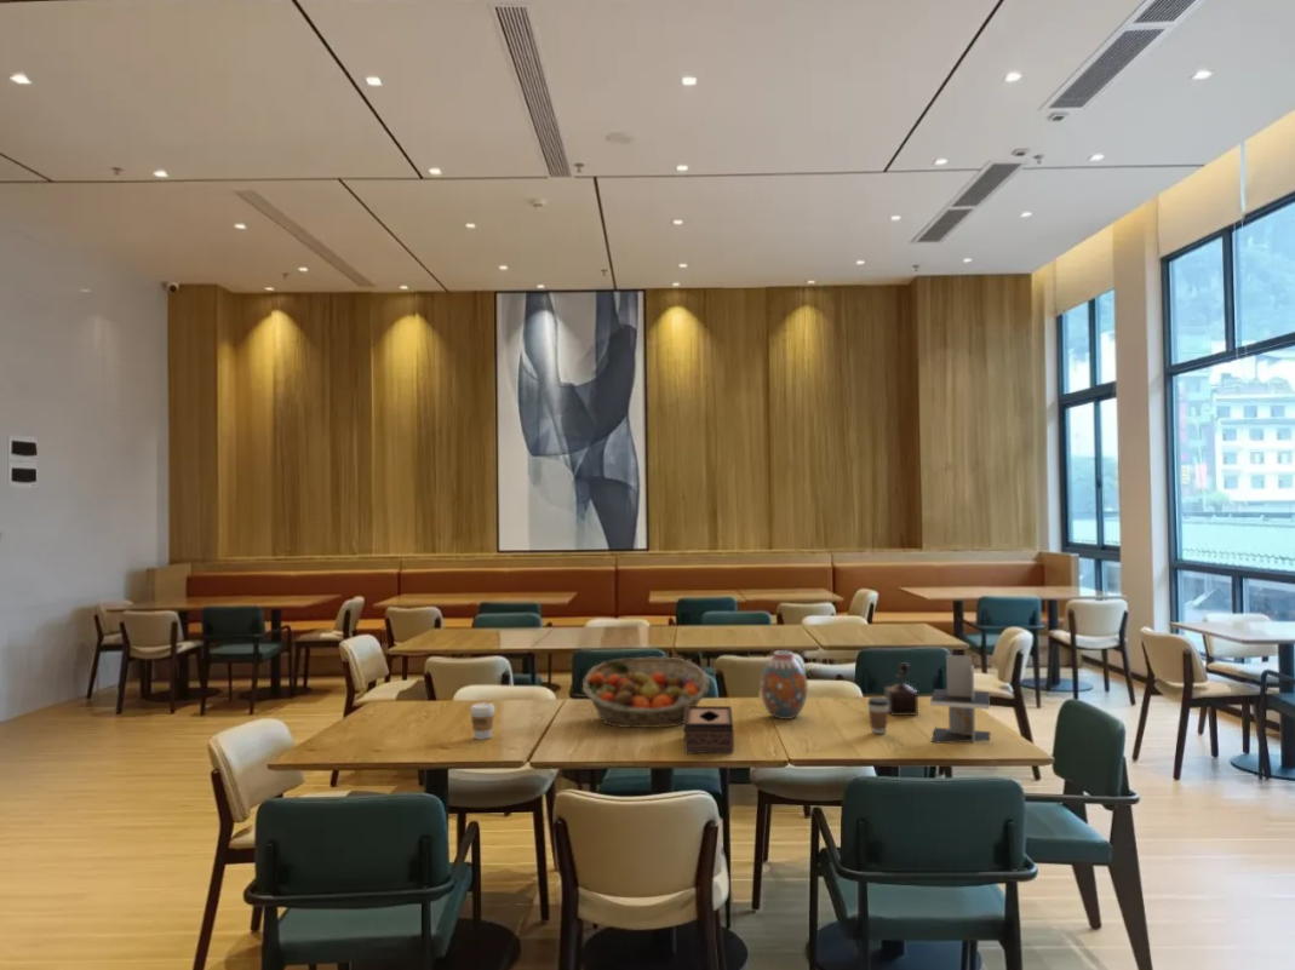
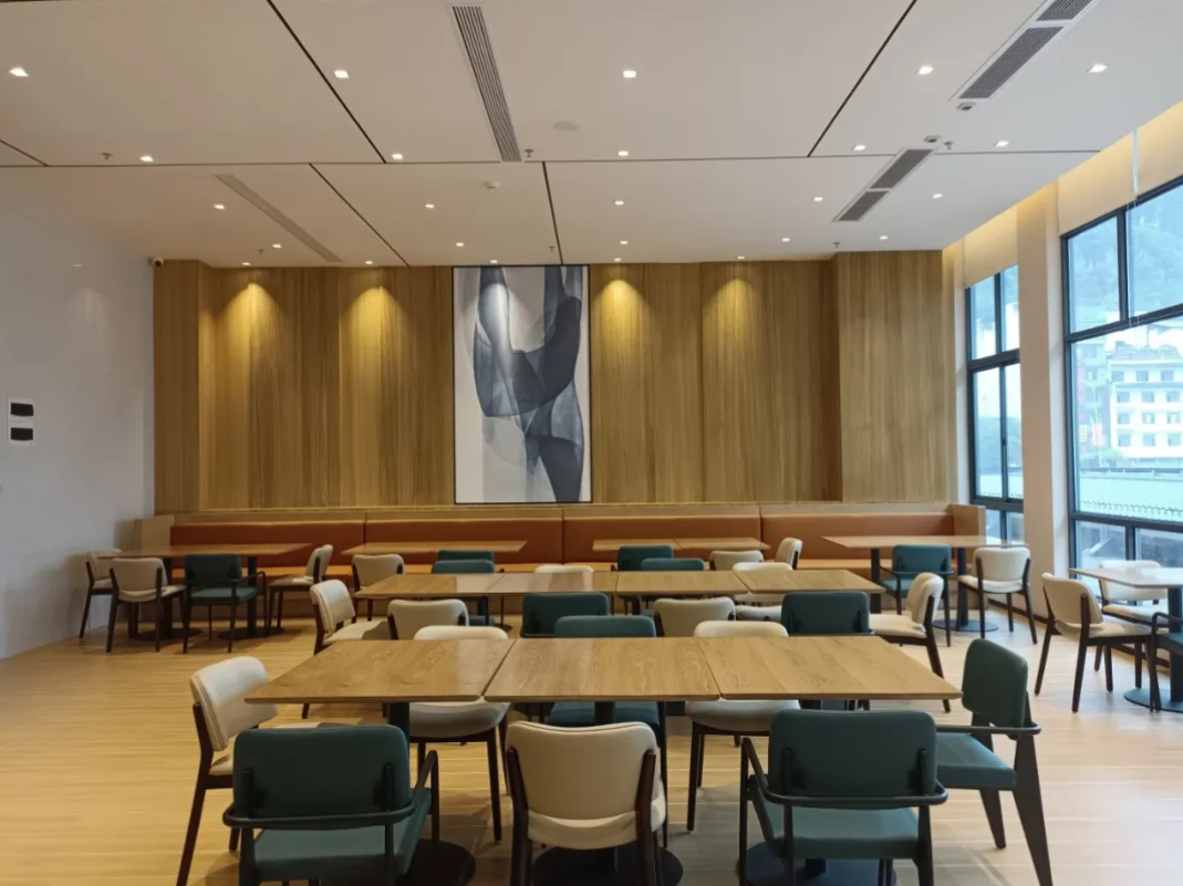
- vase (784, 684)
- fruit basket (646, 691)
- coffee cup (878, 714)
- tissue box (709, 729)
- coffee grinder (900, 688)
- napkin holder (959, 696)
- coffee cup (482, 721)
